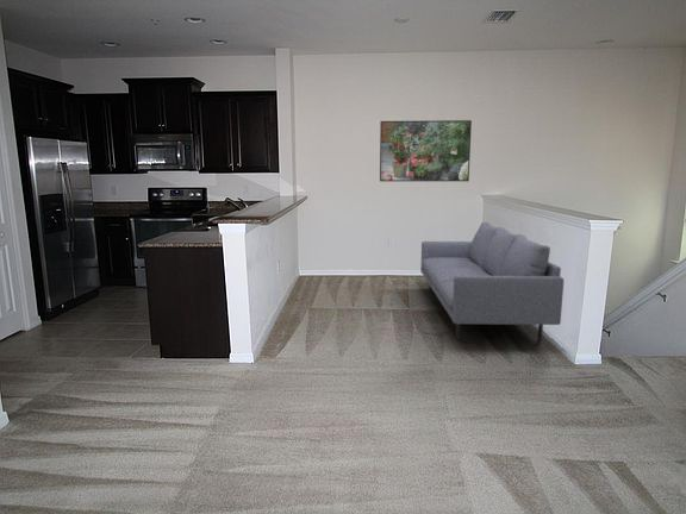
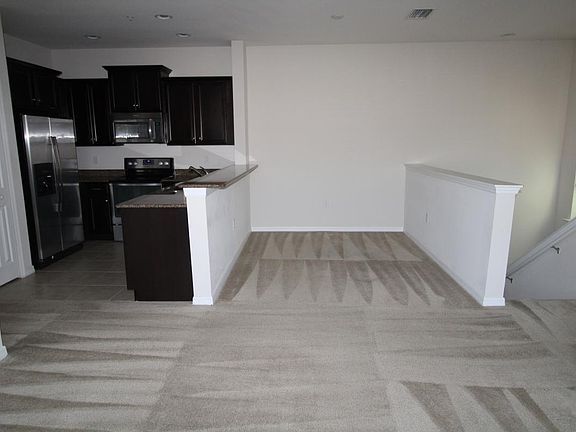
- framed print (424, 151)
- sofa (475, 271)
